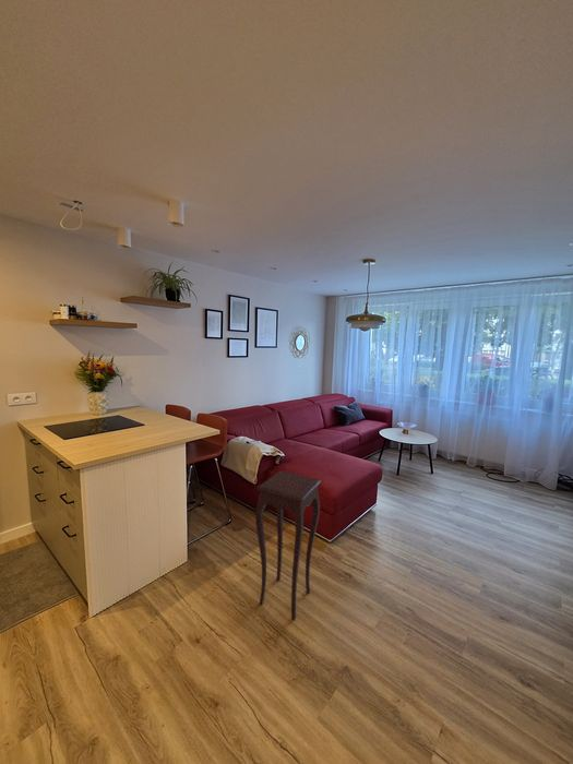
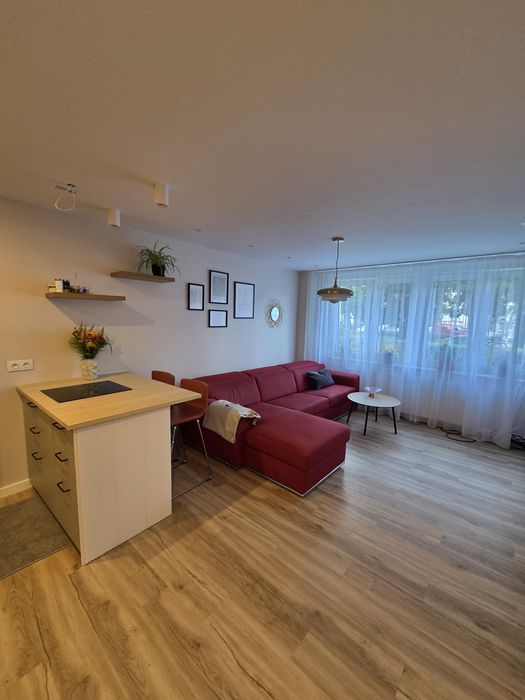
- side table (282, 541)
